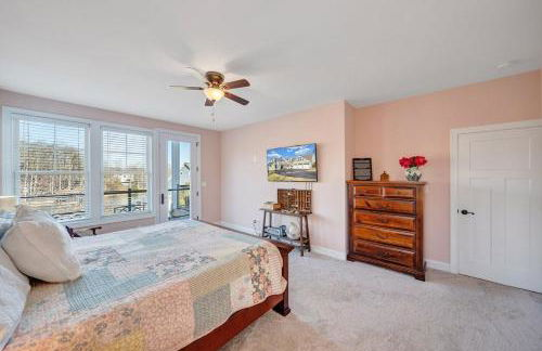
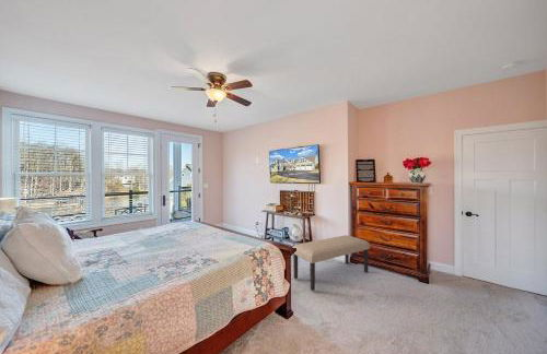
+ bench (330, 258)
